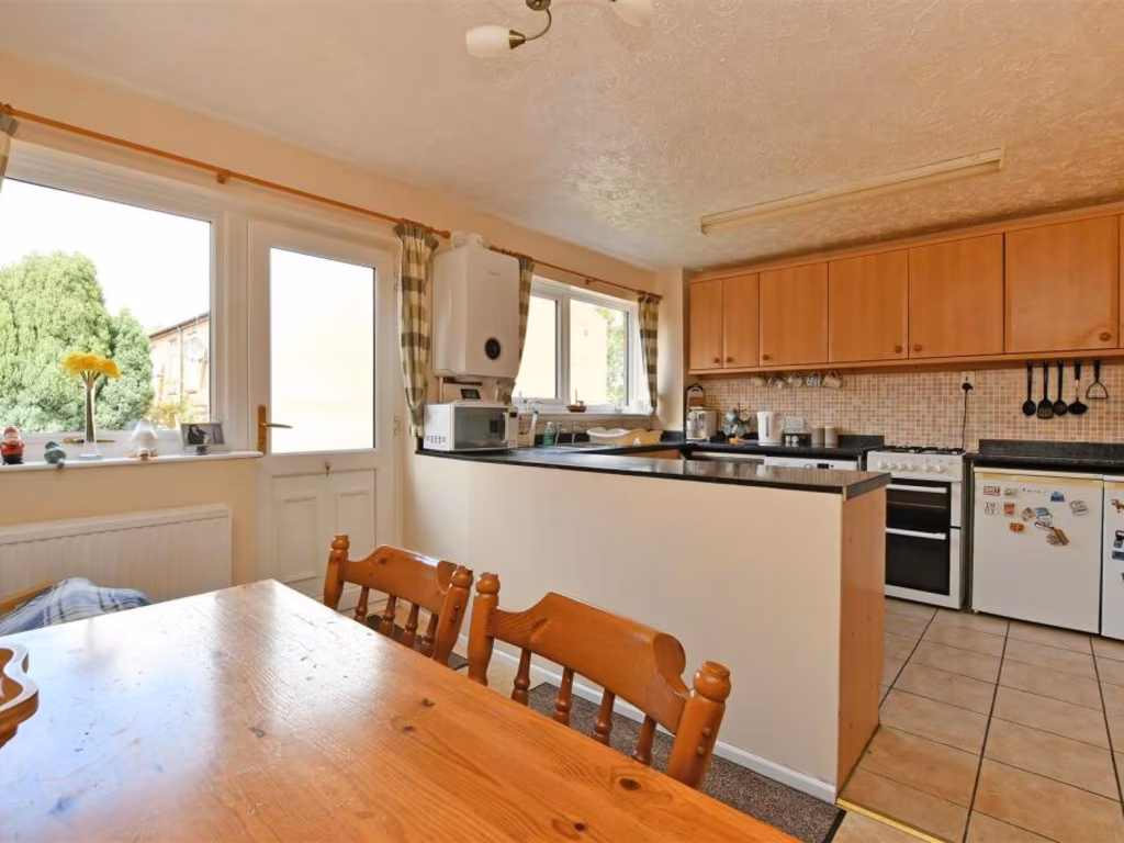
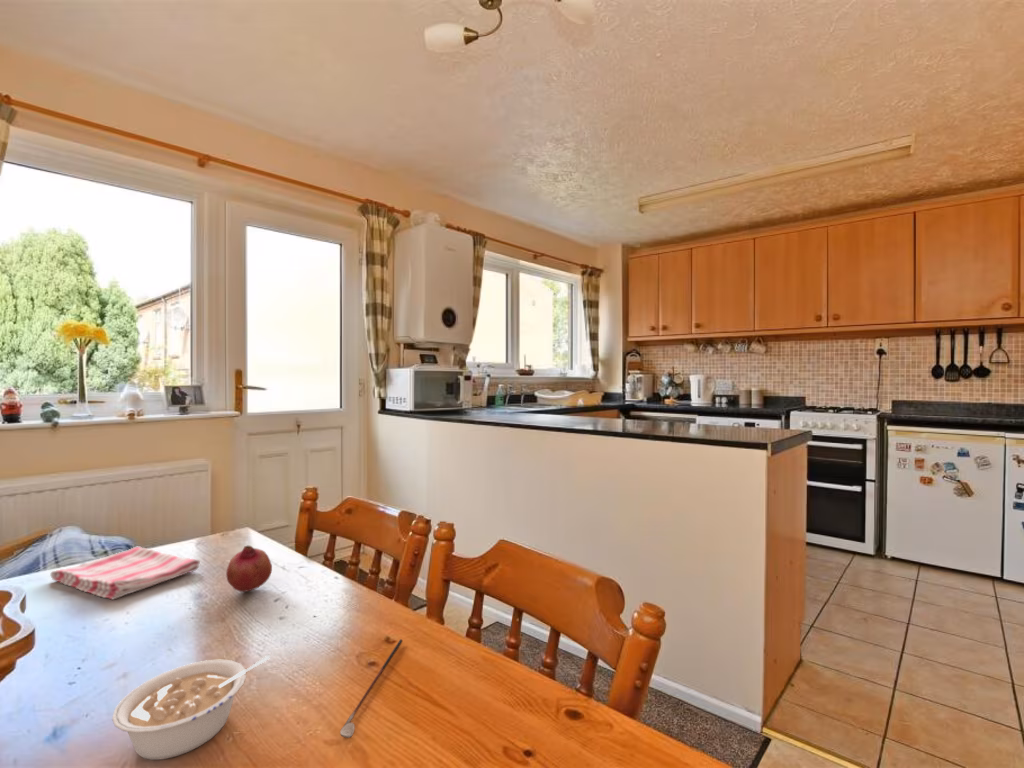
+ legume (188, 704)
+ fruit (249, 566)
+ stirrer (375, 678)
+ dish towel (127, 567)
